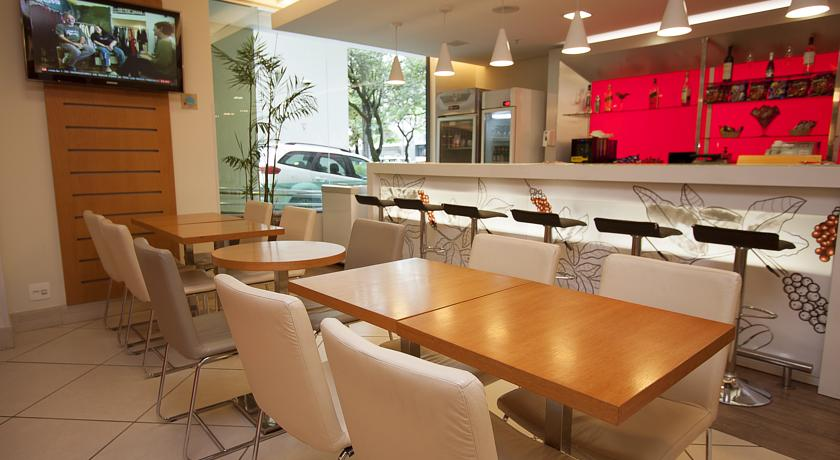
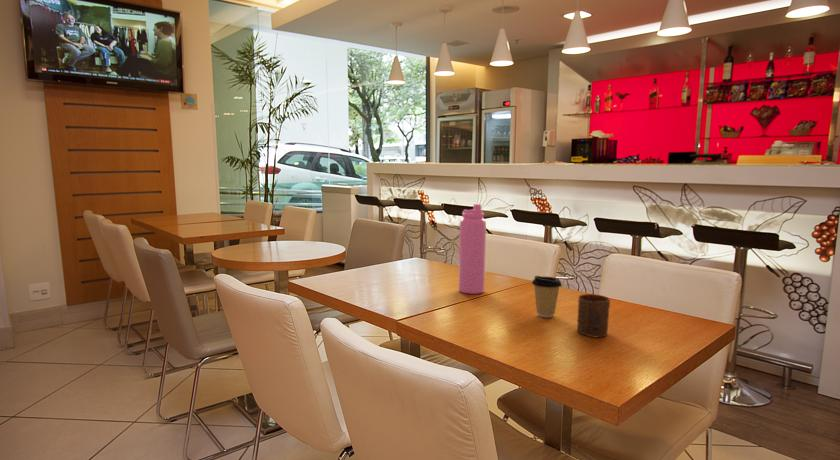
+ water bottle (472, 248)
+ coffee cup (546, 296)
+ cup (593, 315)
